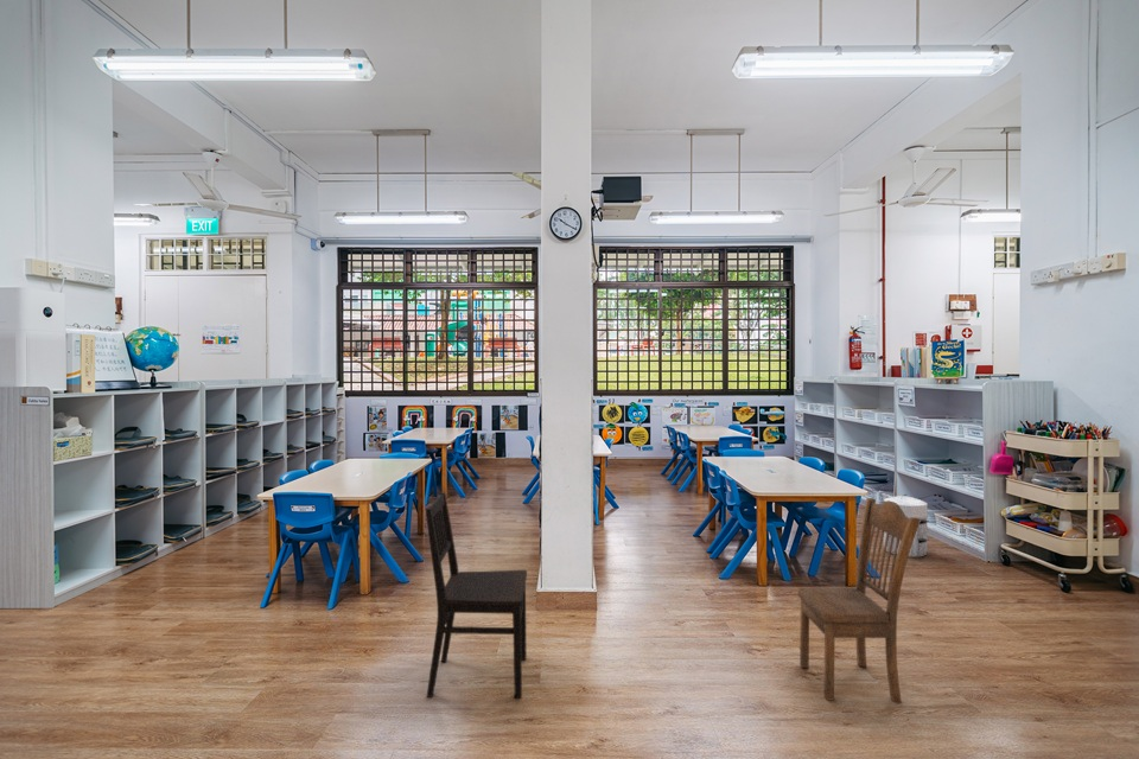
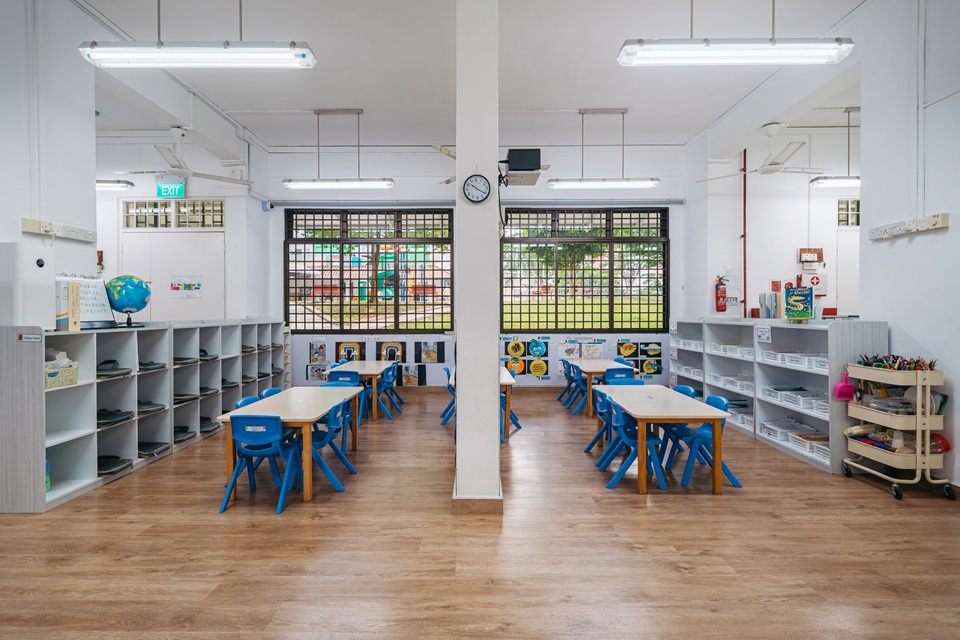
- waste bin (906, 516)
- dining chair (479, 588)
- dining chair (851, 592)
